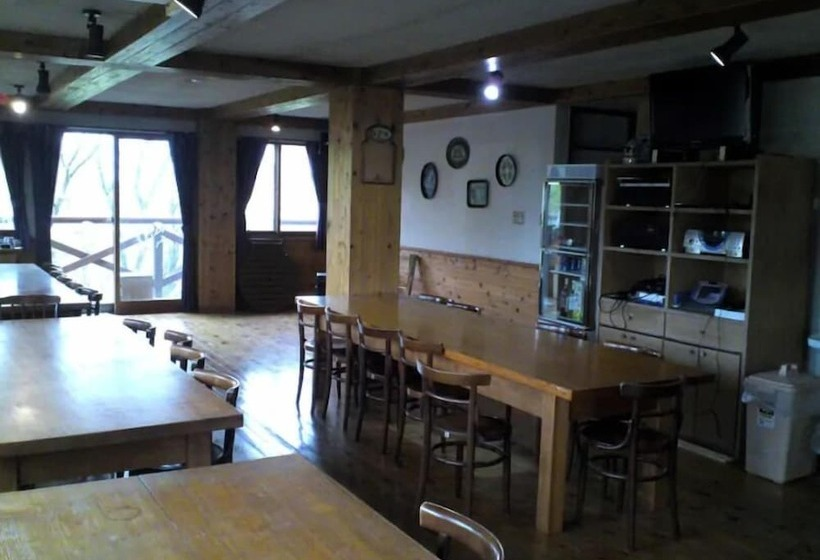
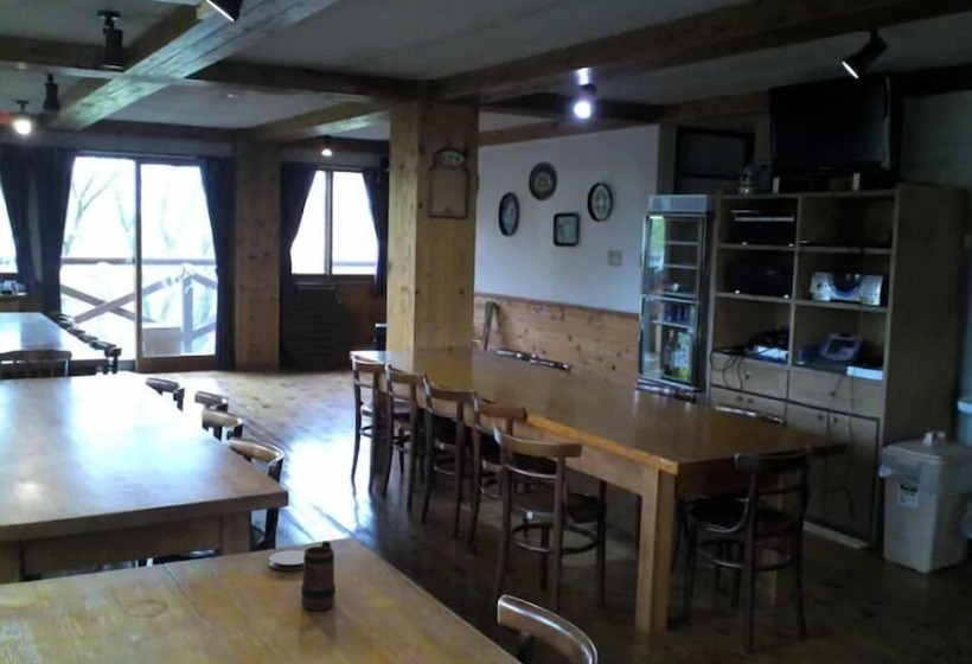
+ mug (320, 574)
+ coaster (290, 560)
